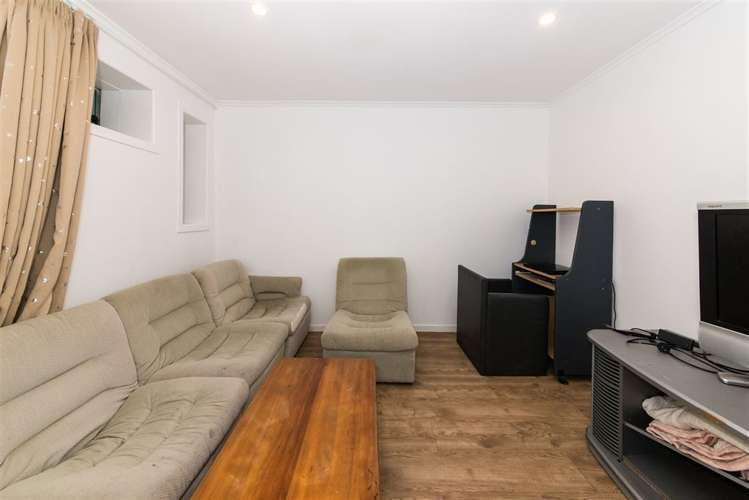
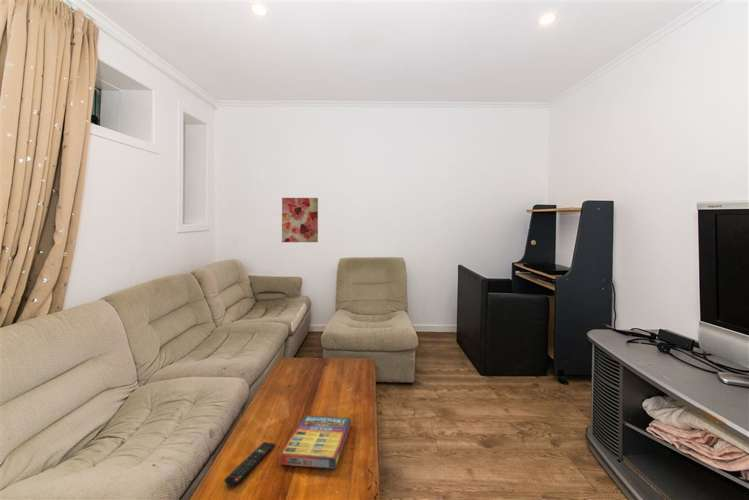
+ remote control (251, 462)
+ game compilation box (318, 439)
+ wall art (299, 220)
